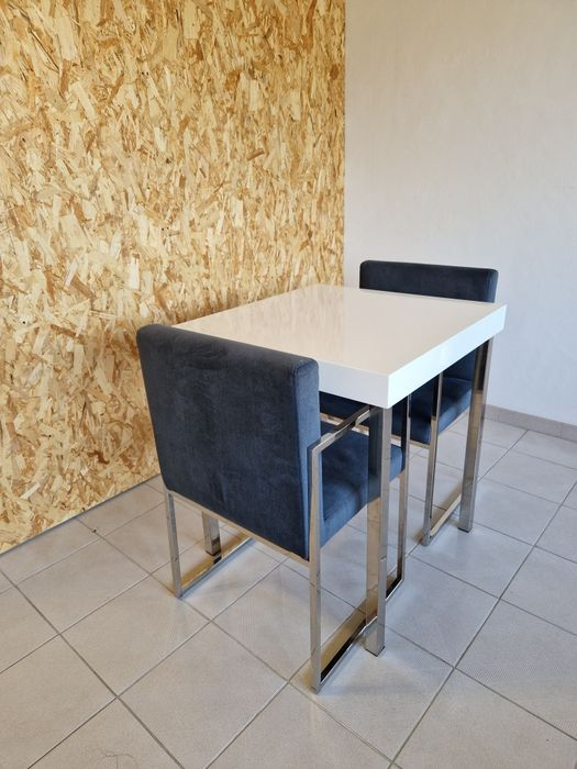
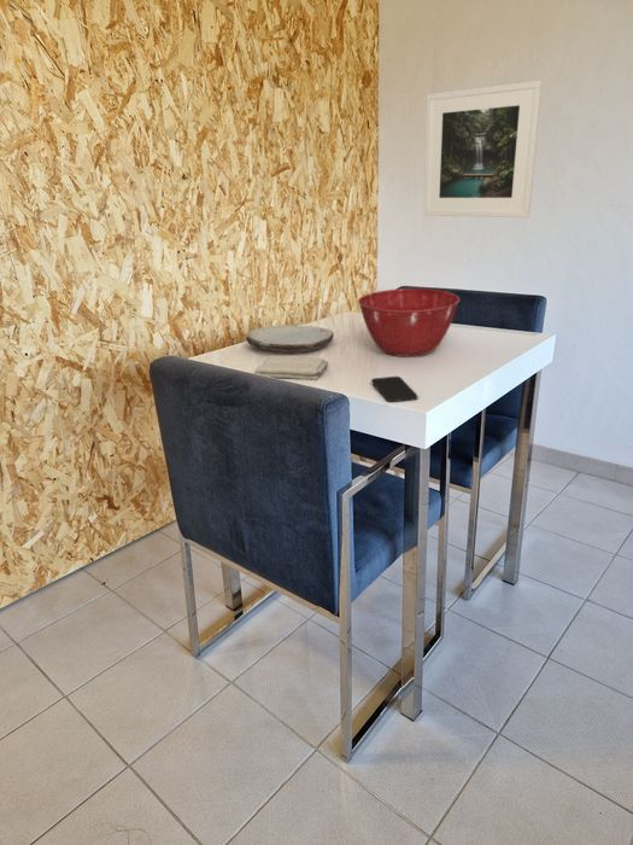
+ plate (291, 338)
+ smartphone (393, 389)
+ mixing bowl (406, 325)
+ washcloth (292, 366)
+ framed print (476, 155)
